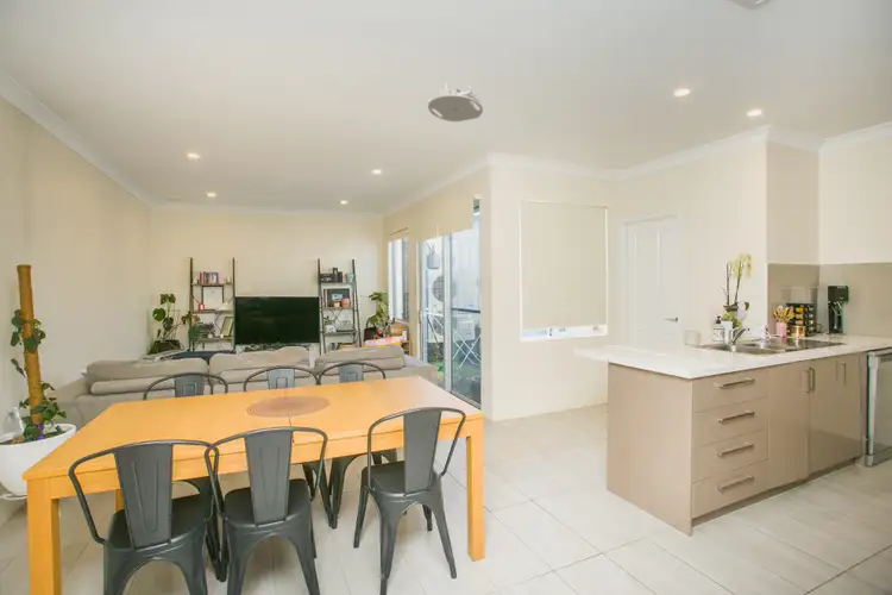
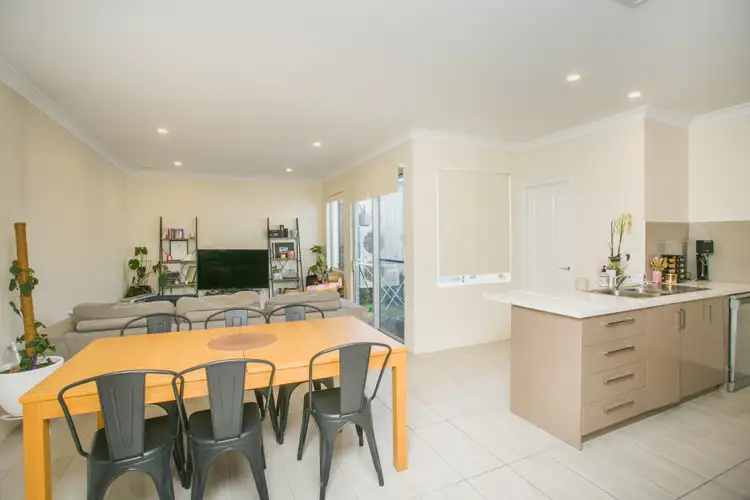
- ceiling light fixture (454, 101)
